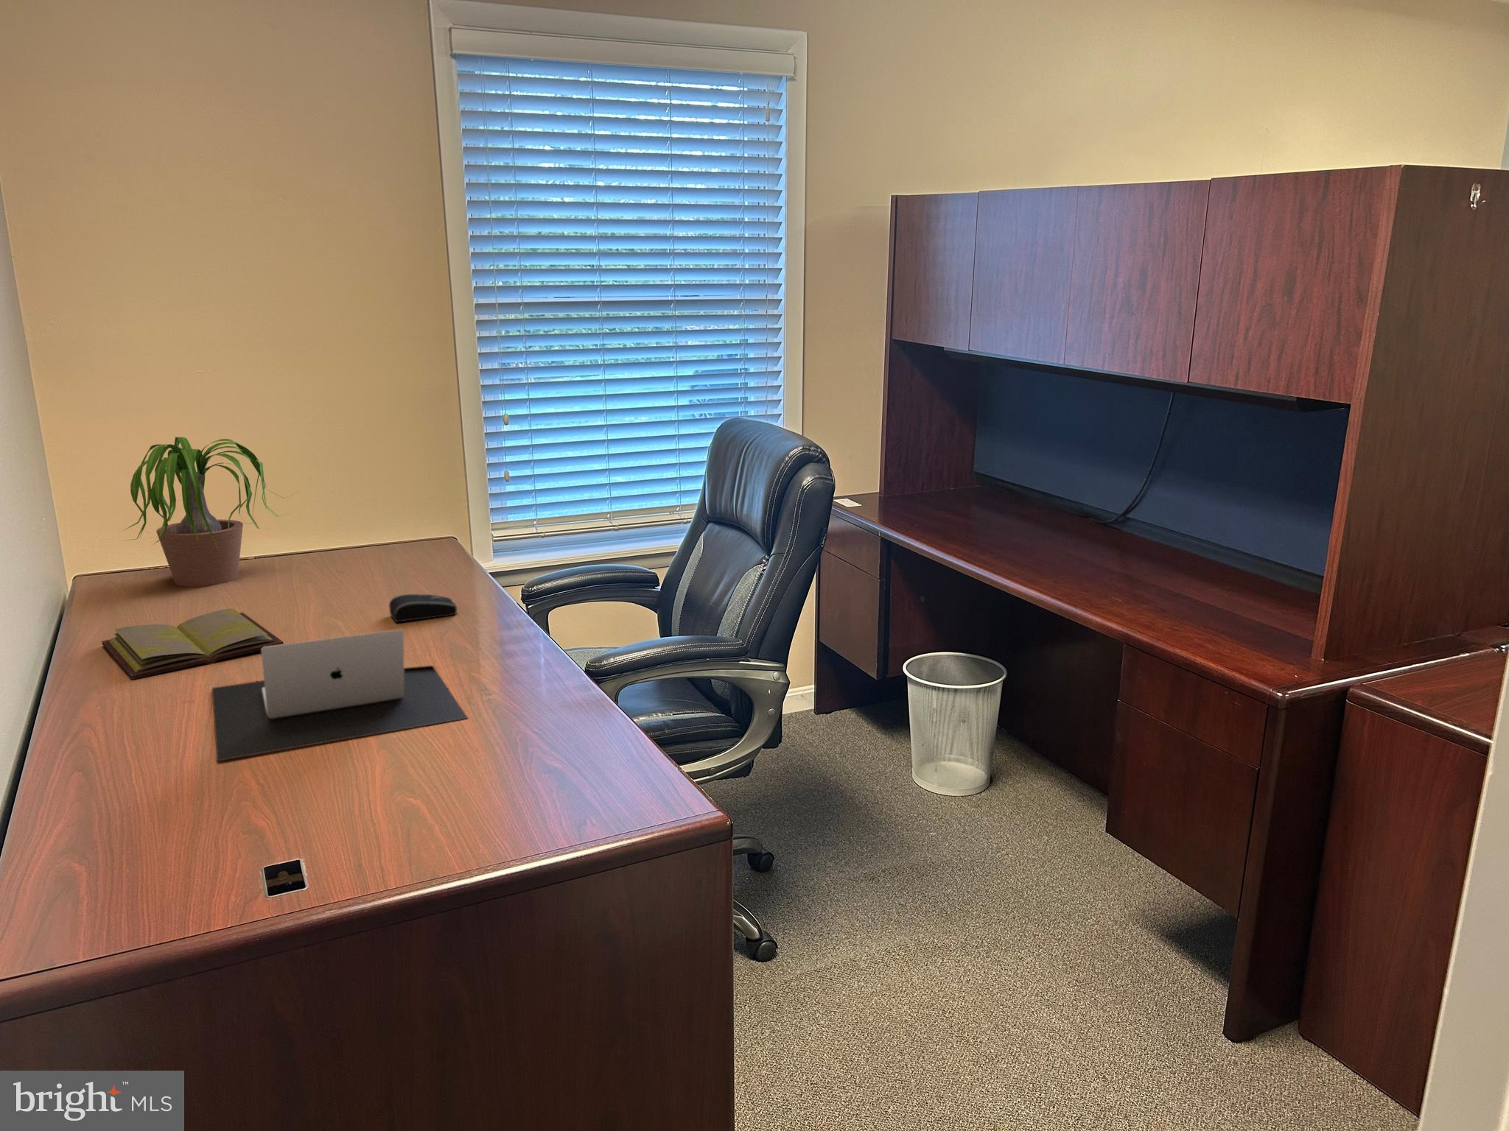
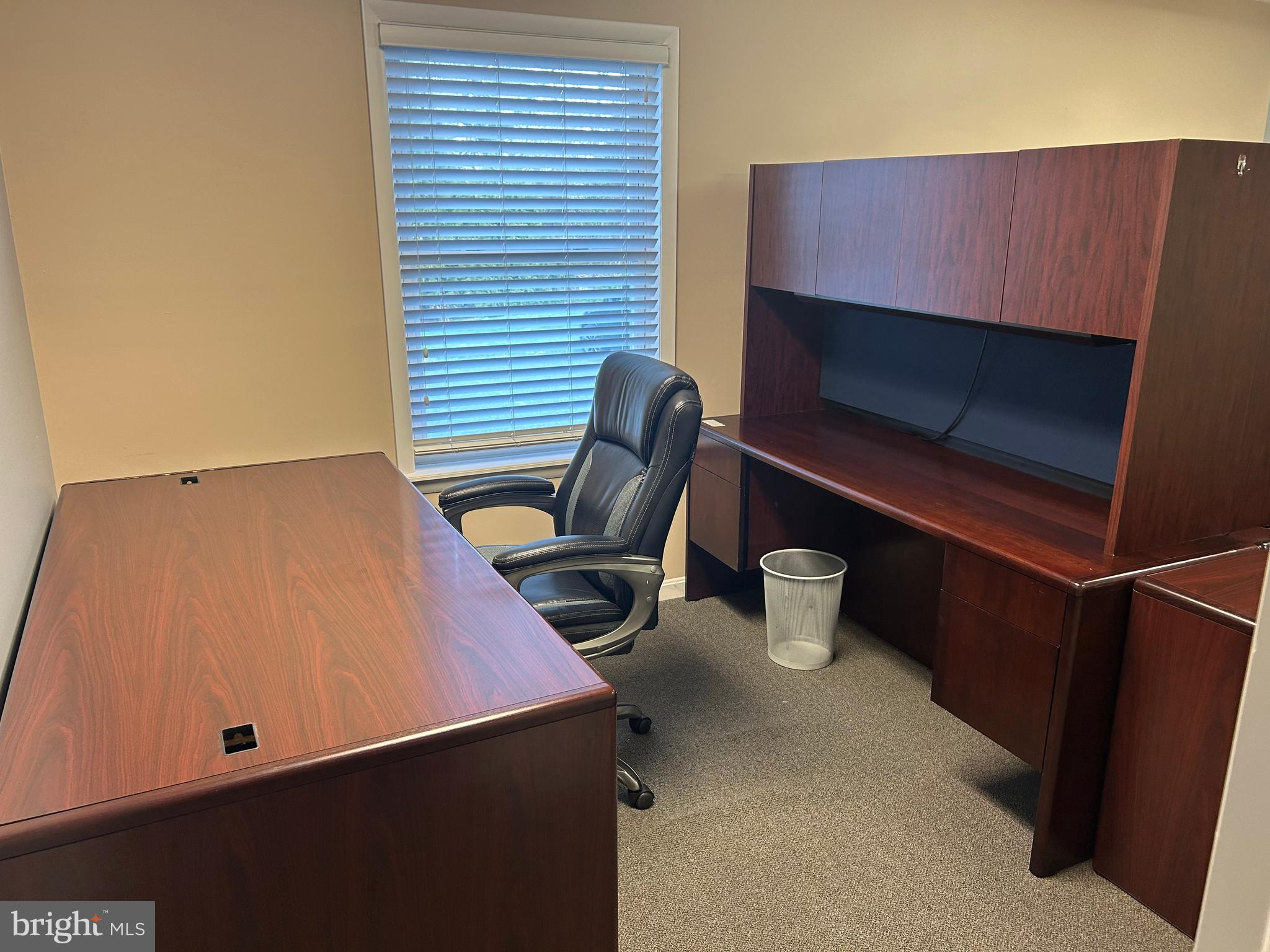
- diary (191, 638)
- computer mouse (423, 606)
- laptop (332, 663)
- potted plant (209, 512)
